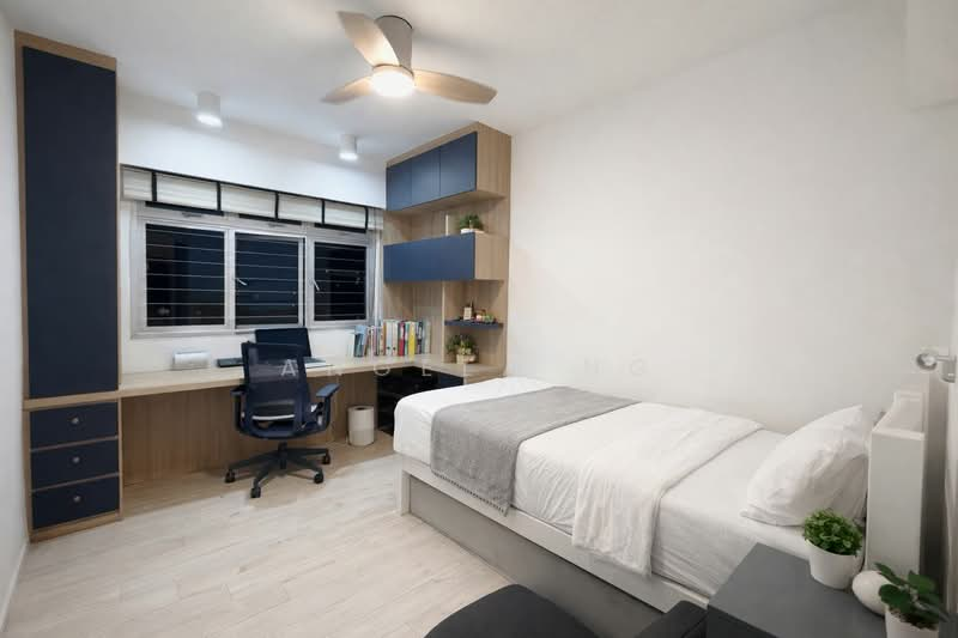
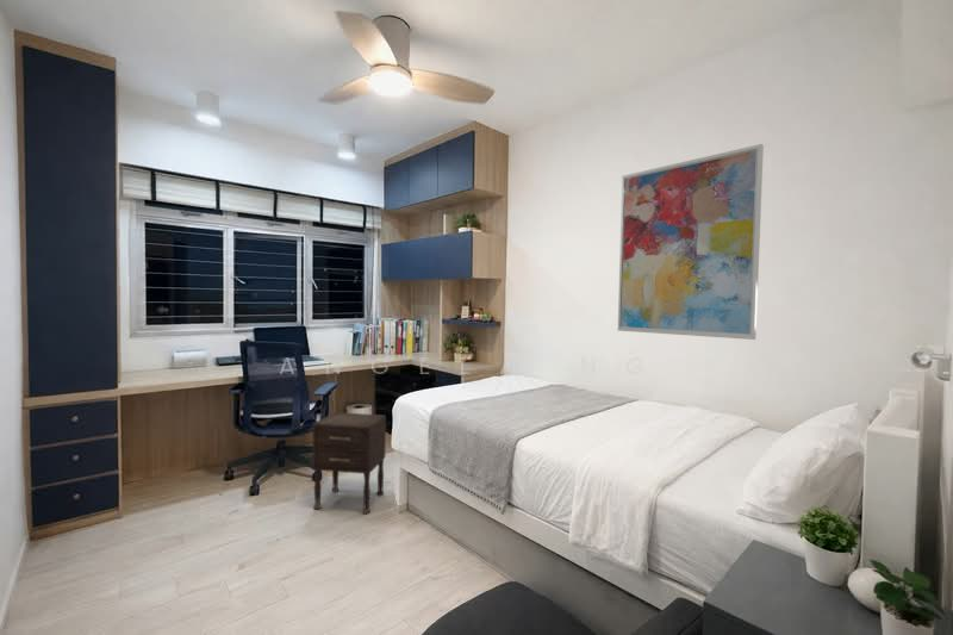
+ nightstand (349, 460)
+ wall art (681, 248)
